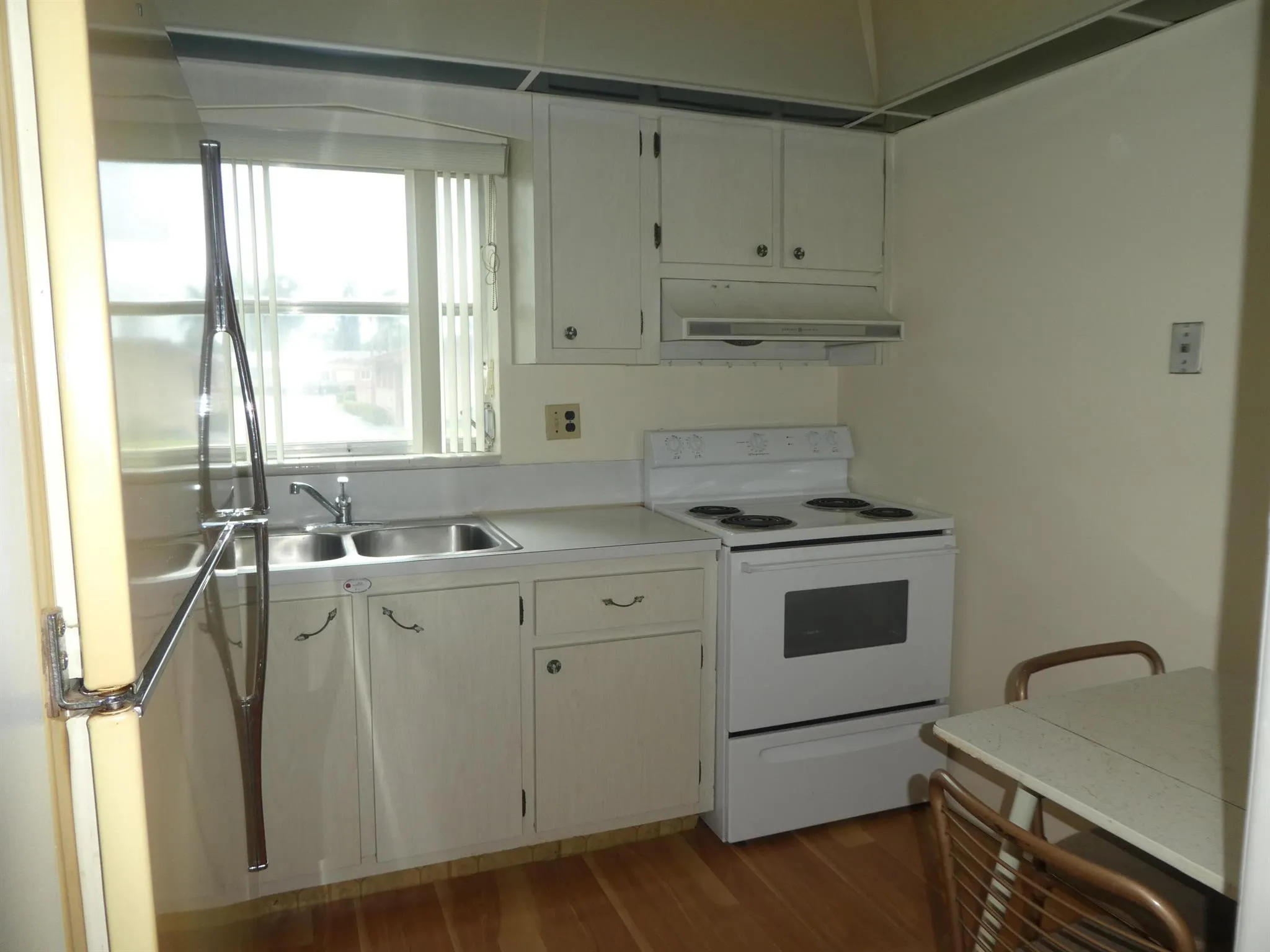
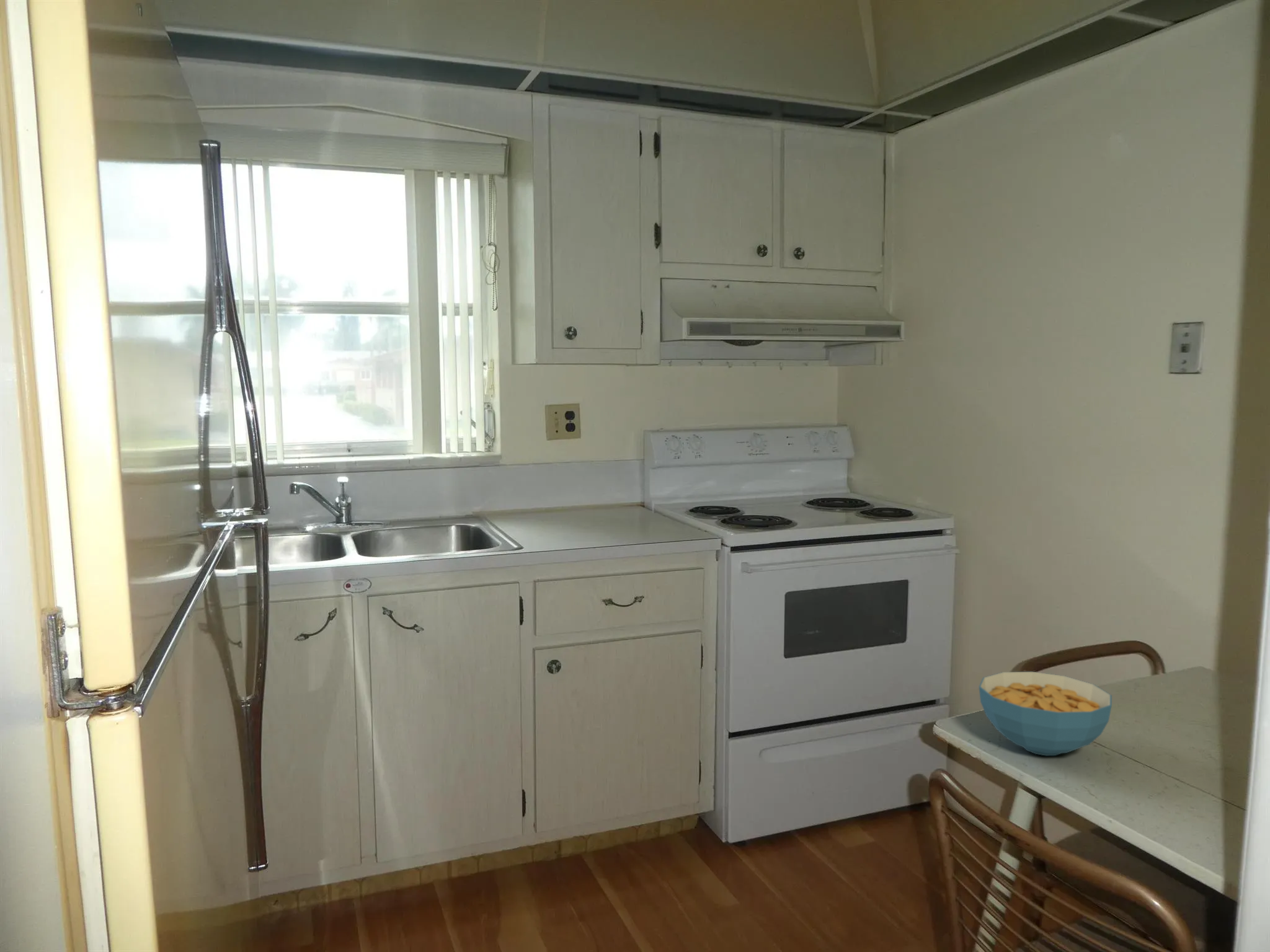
+ cereal bowl (1043, 720)
